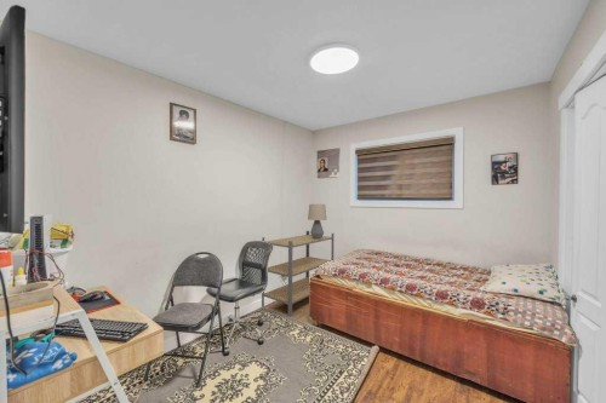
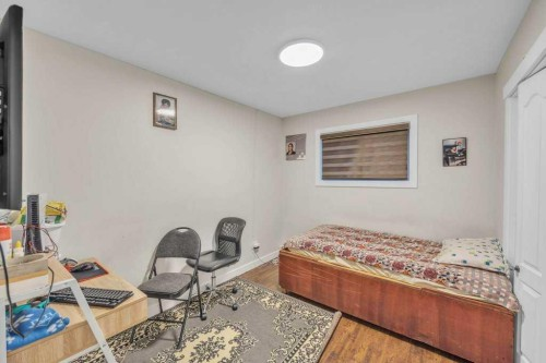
- shelving unit (299, 267)
- lamp (316, 220)
